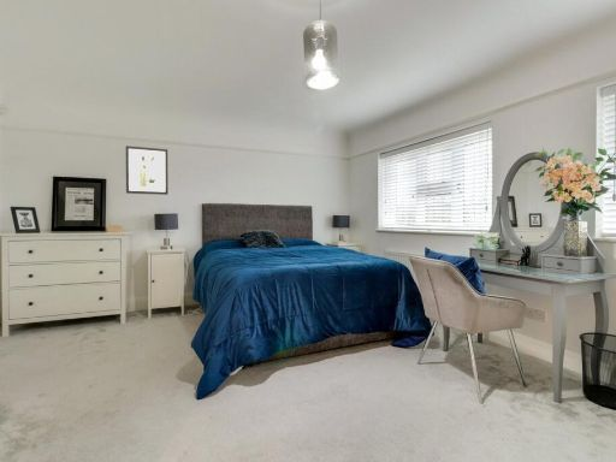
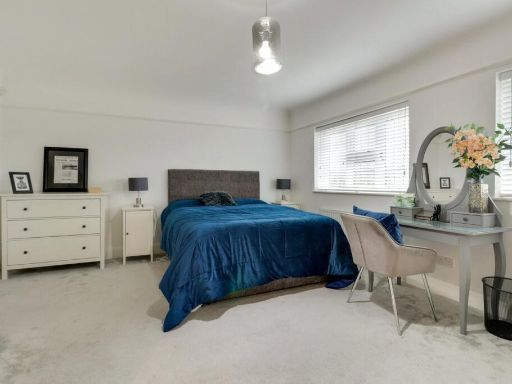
- wall art (147, 171)
